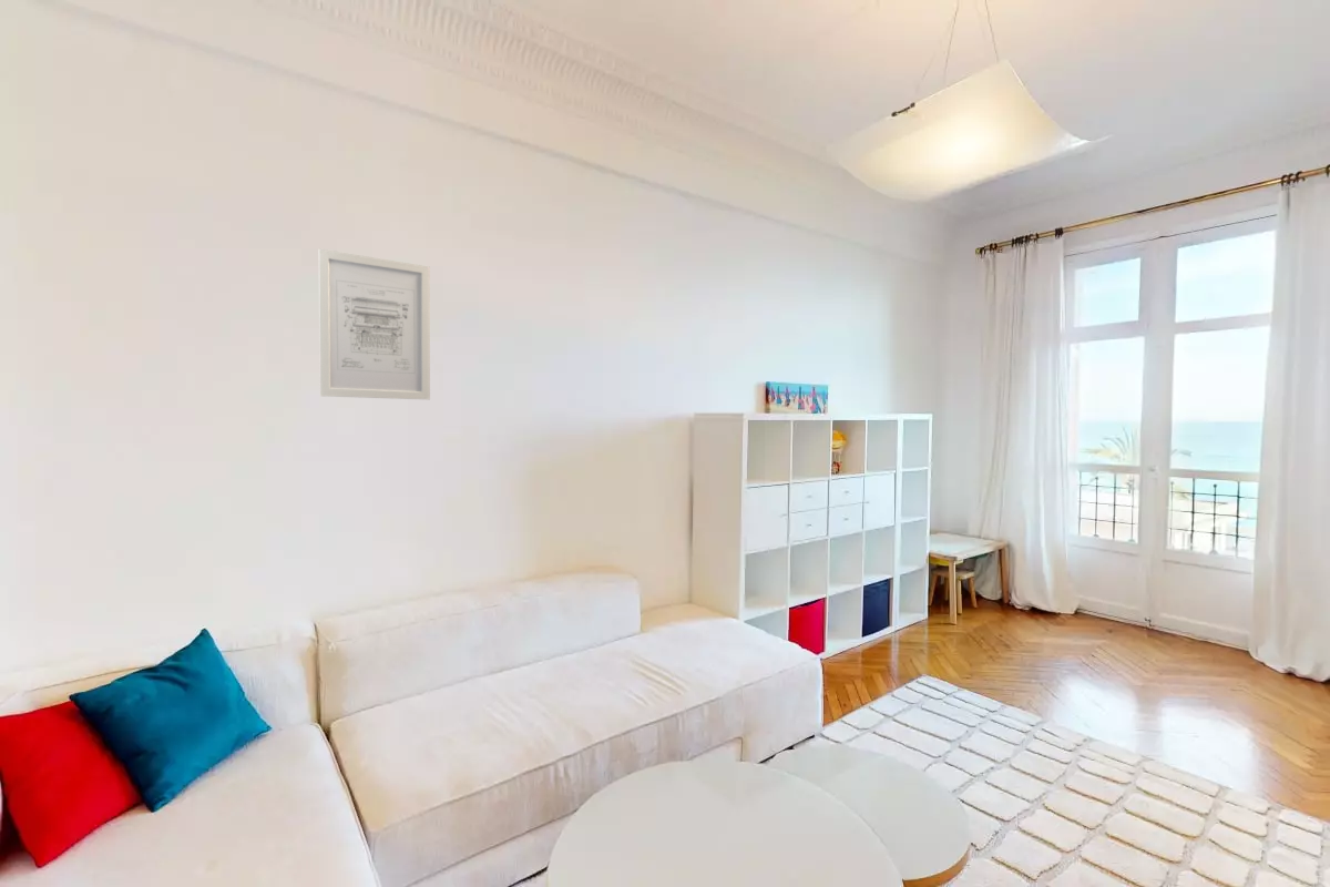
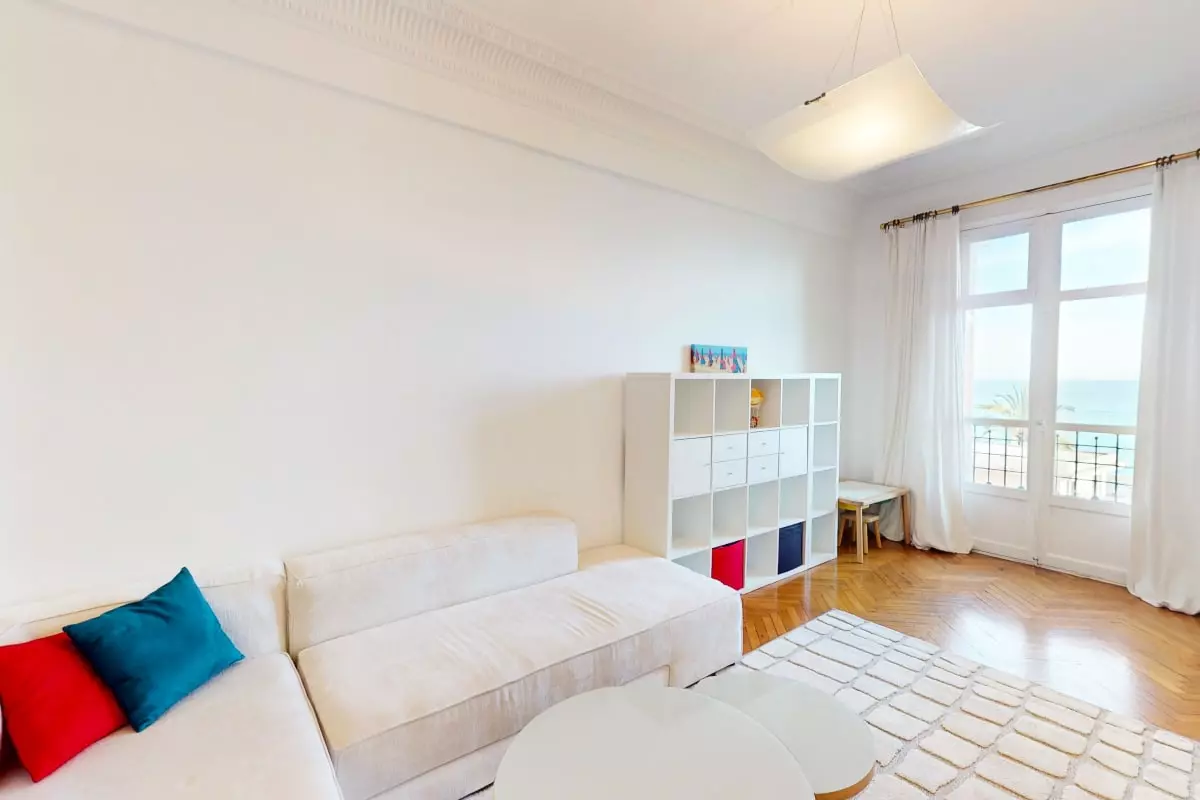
- wall art (377, 328)
